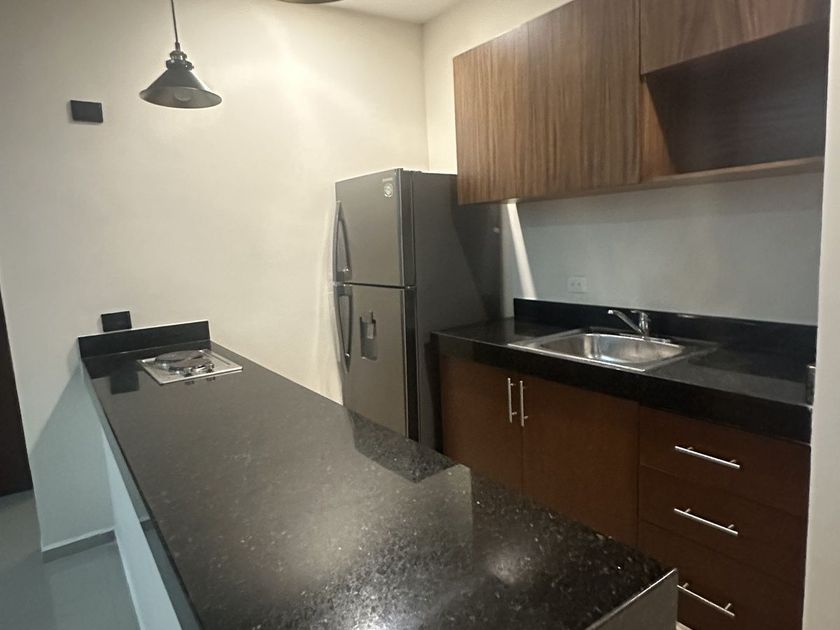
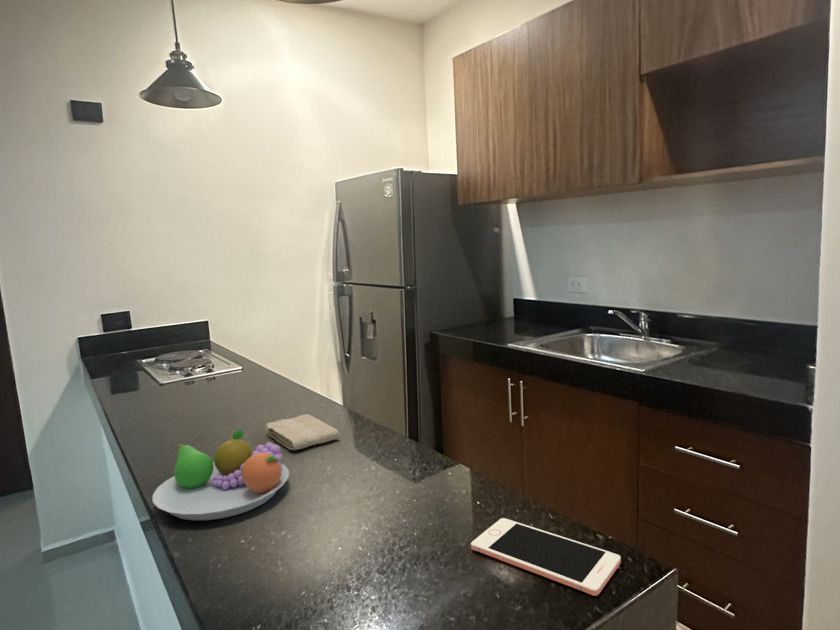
+ fruit bowl (220, 468)
+ washcloth (300, 430)
+ cell phone (543, 552)
